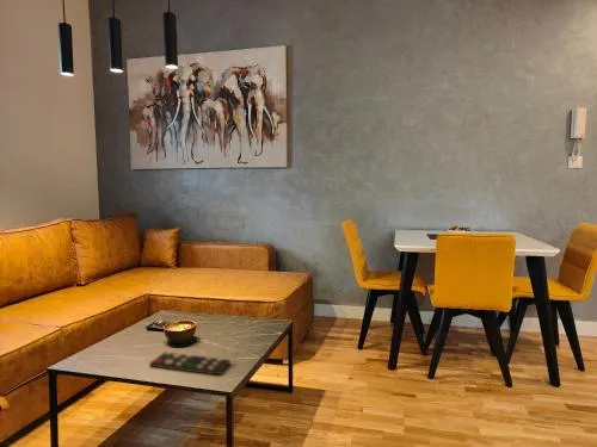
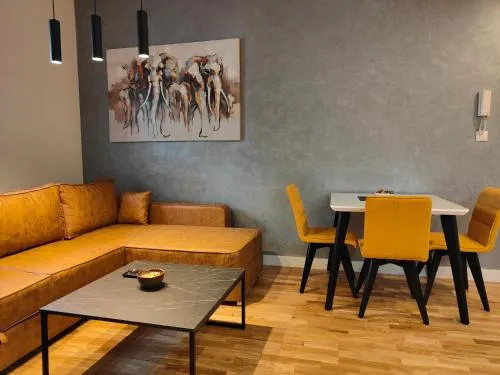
- remote control (190, 362)
